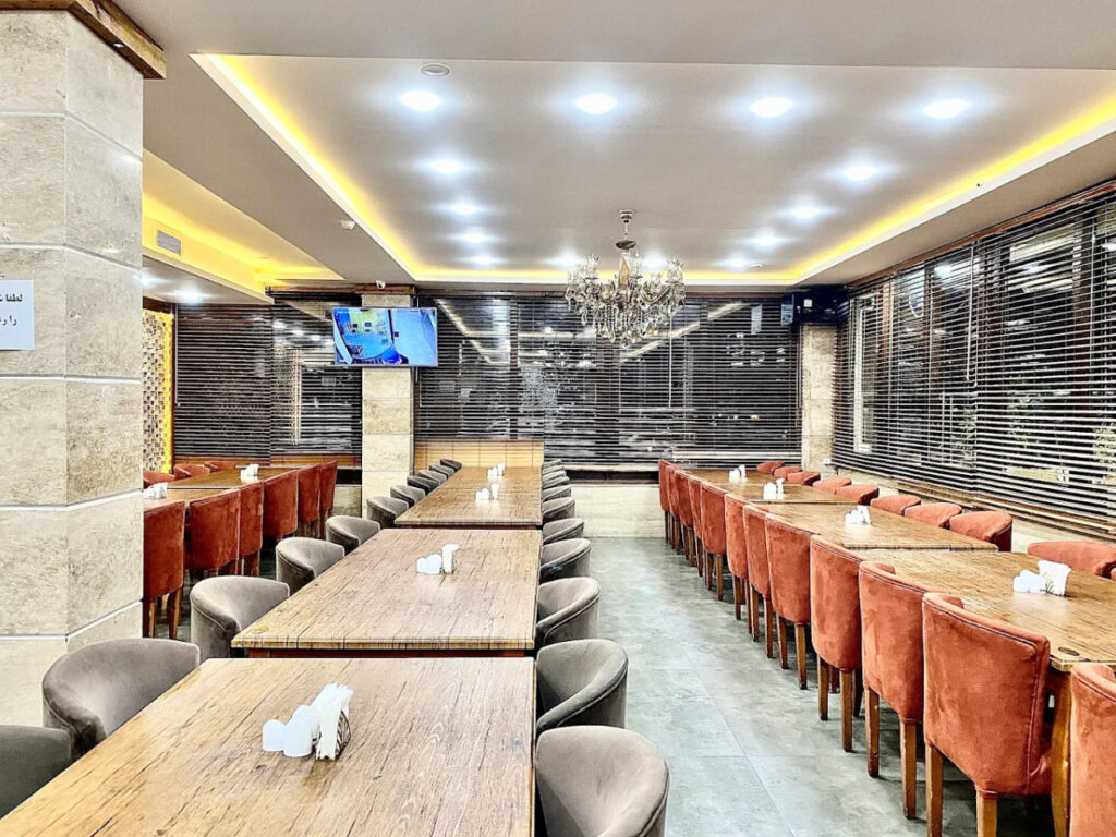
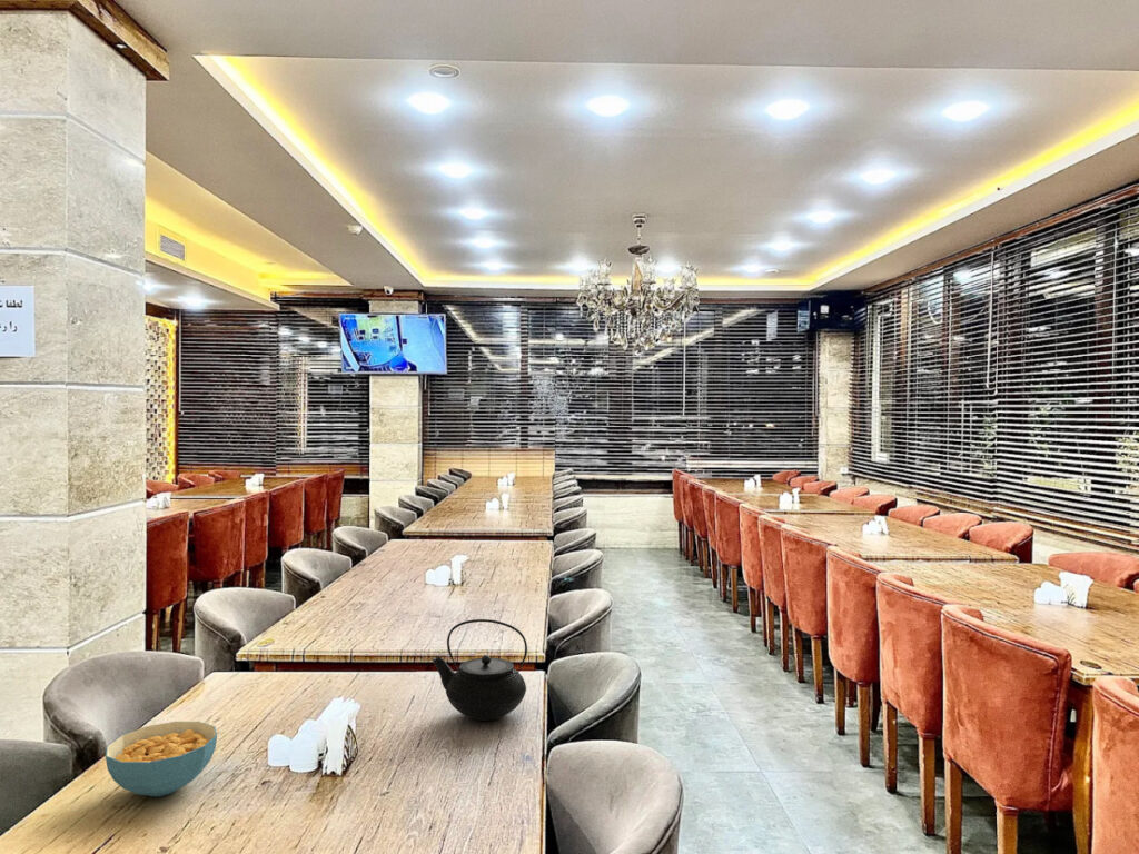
+ cereal bowl (162, 764)
+ teapot (478, 667)
